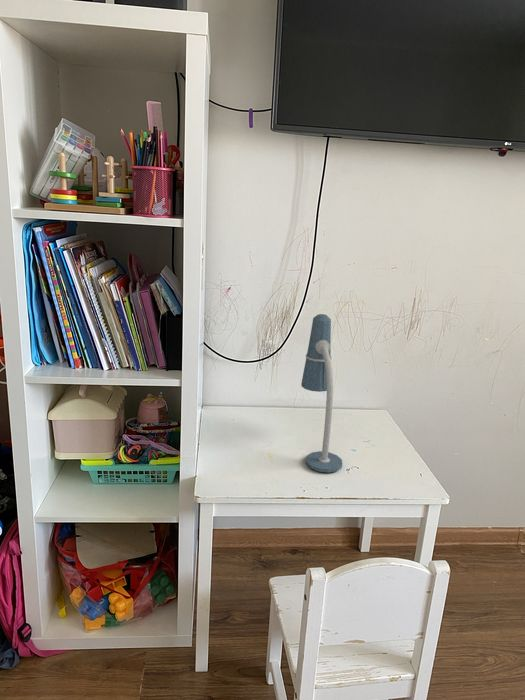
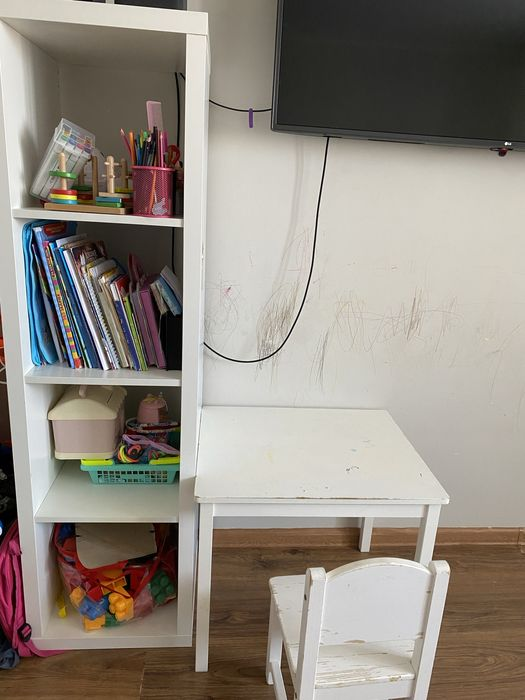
- desk lamp (323, 388)
